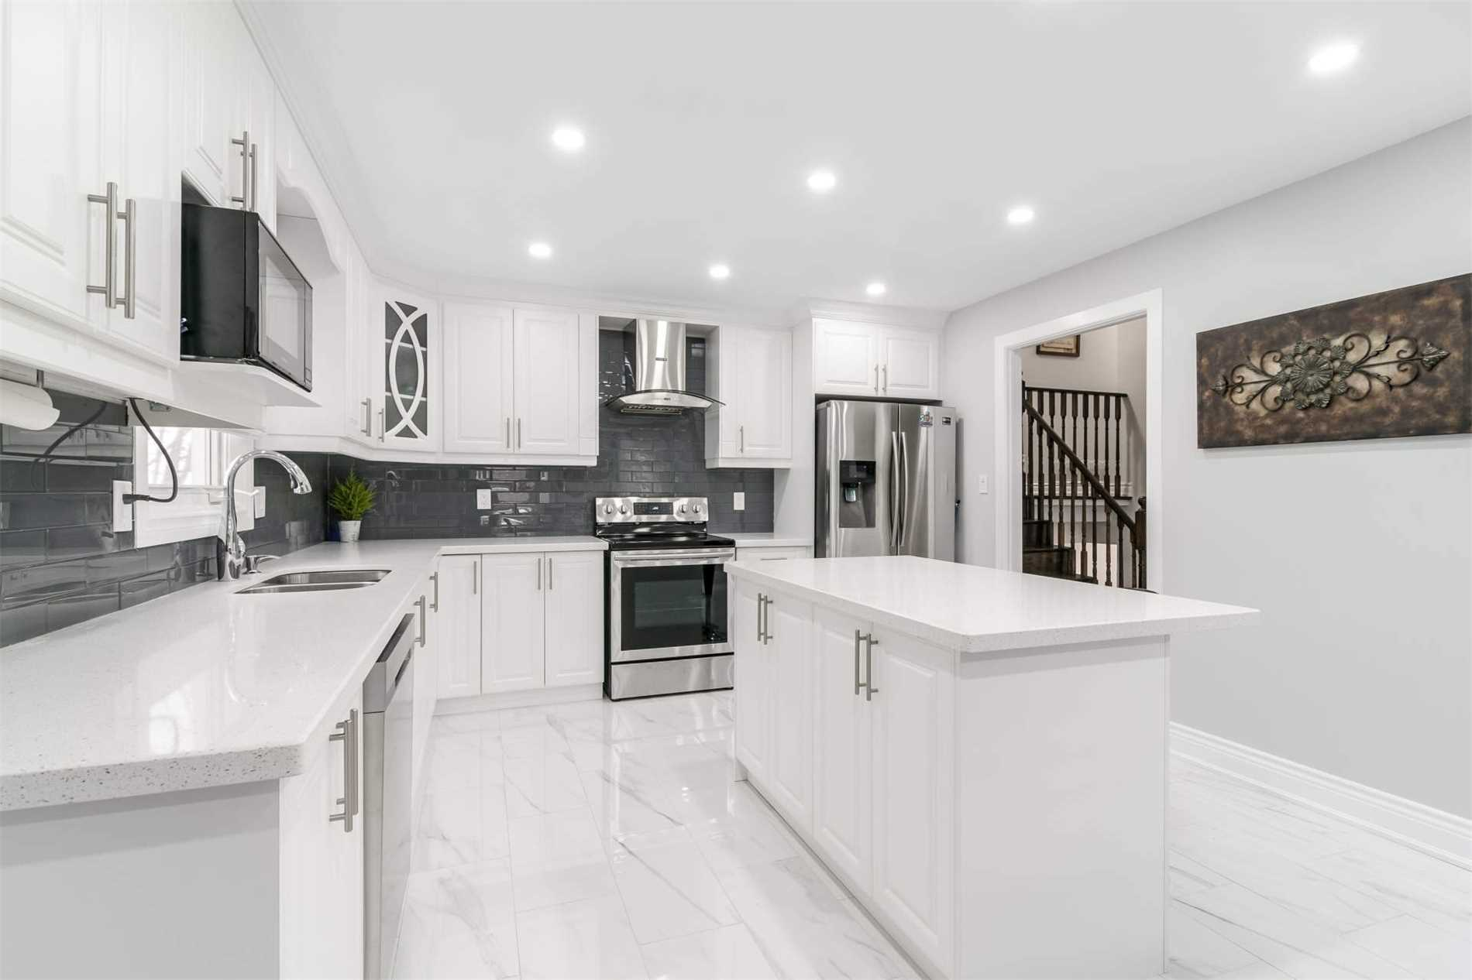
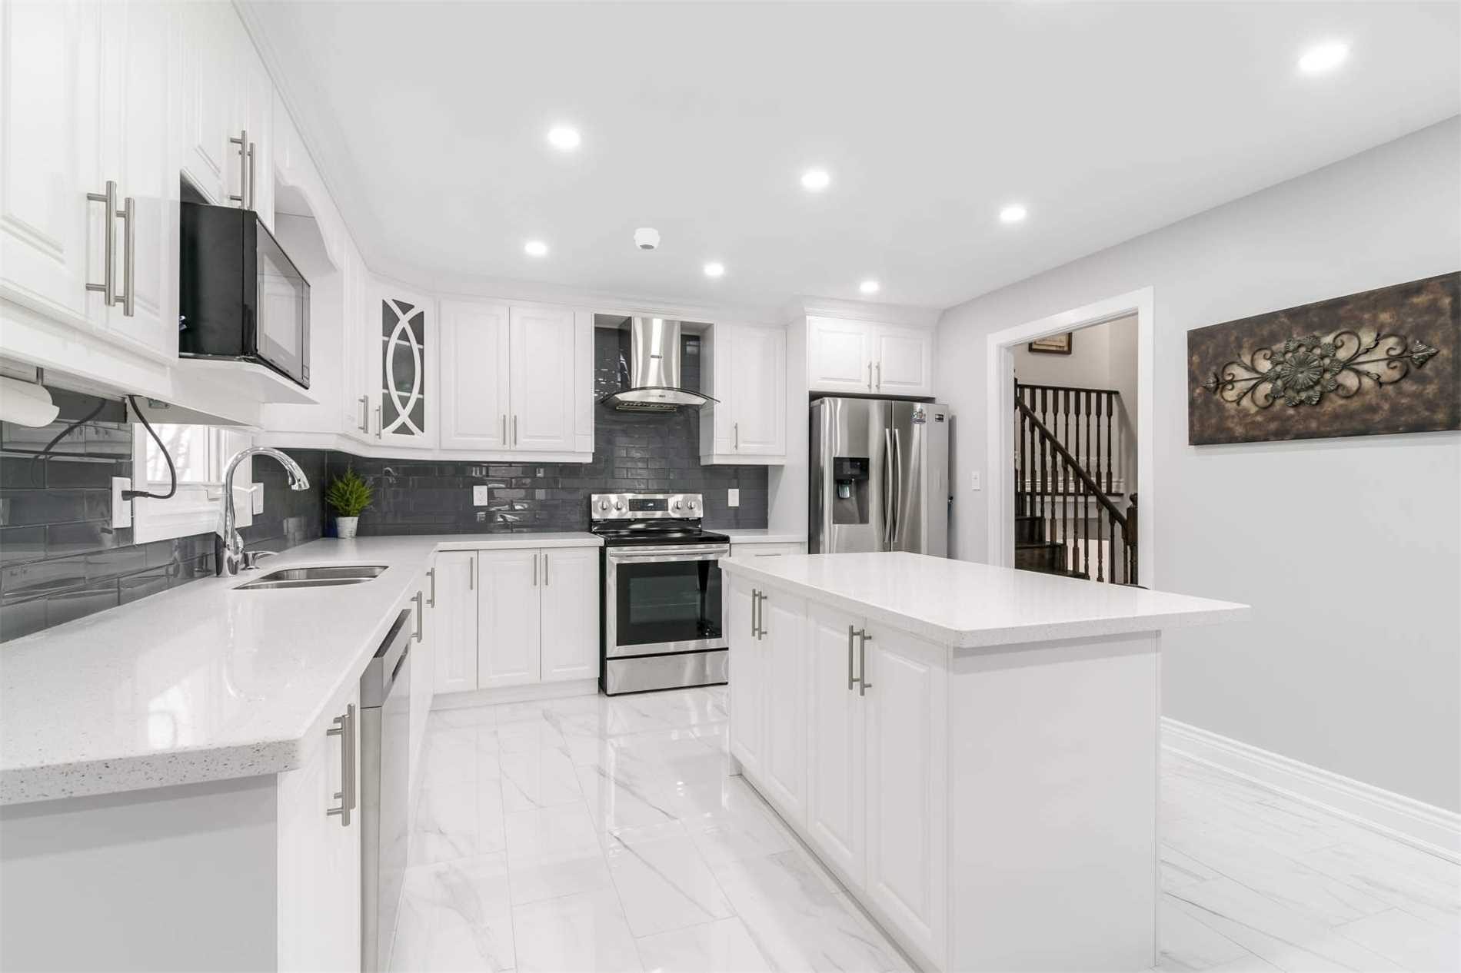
+ smoke detector (646, 239)
